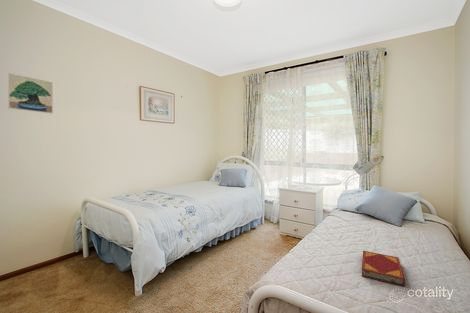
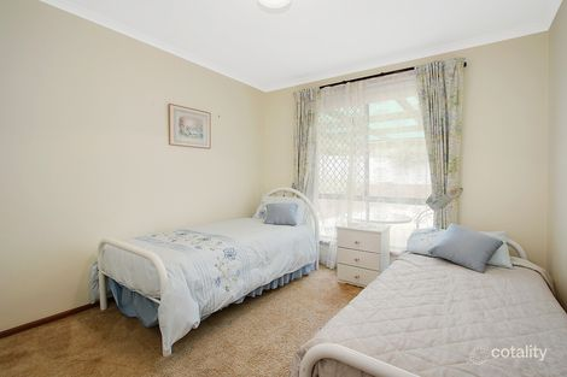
- hardback book (381, 266)
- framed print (31, 94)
